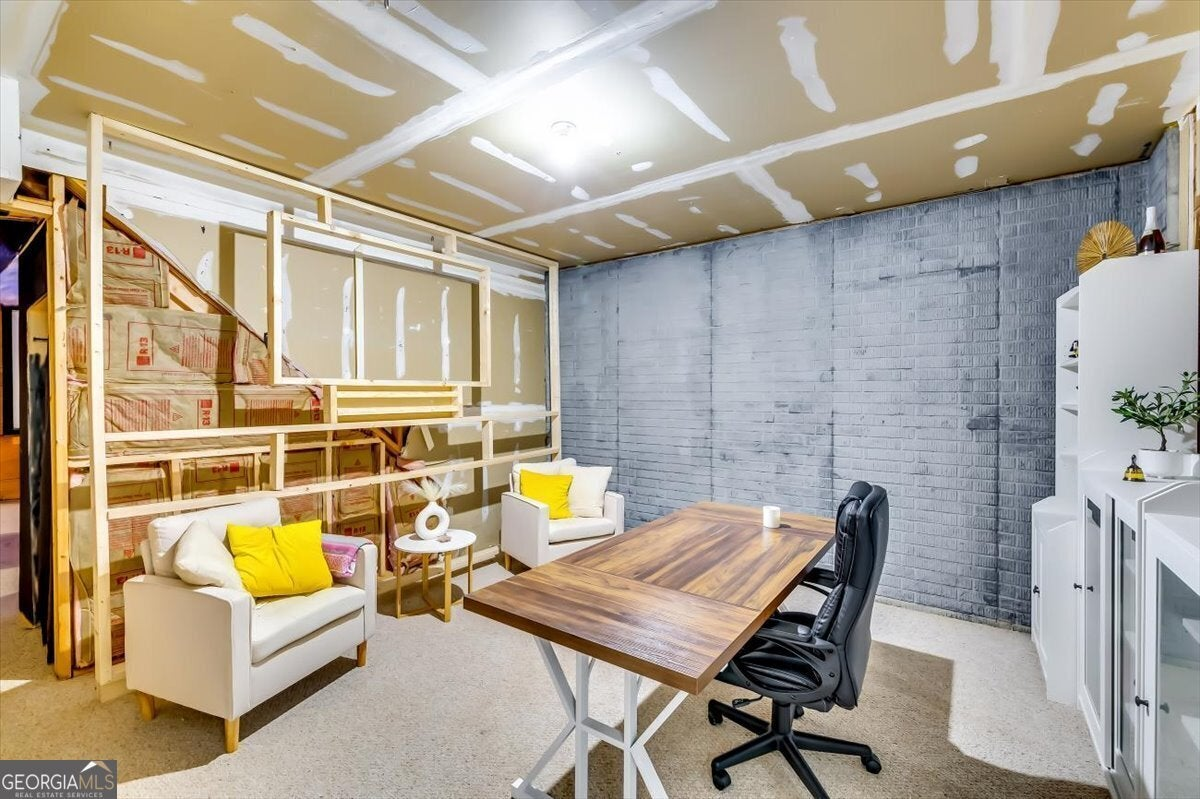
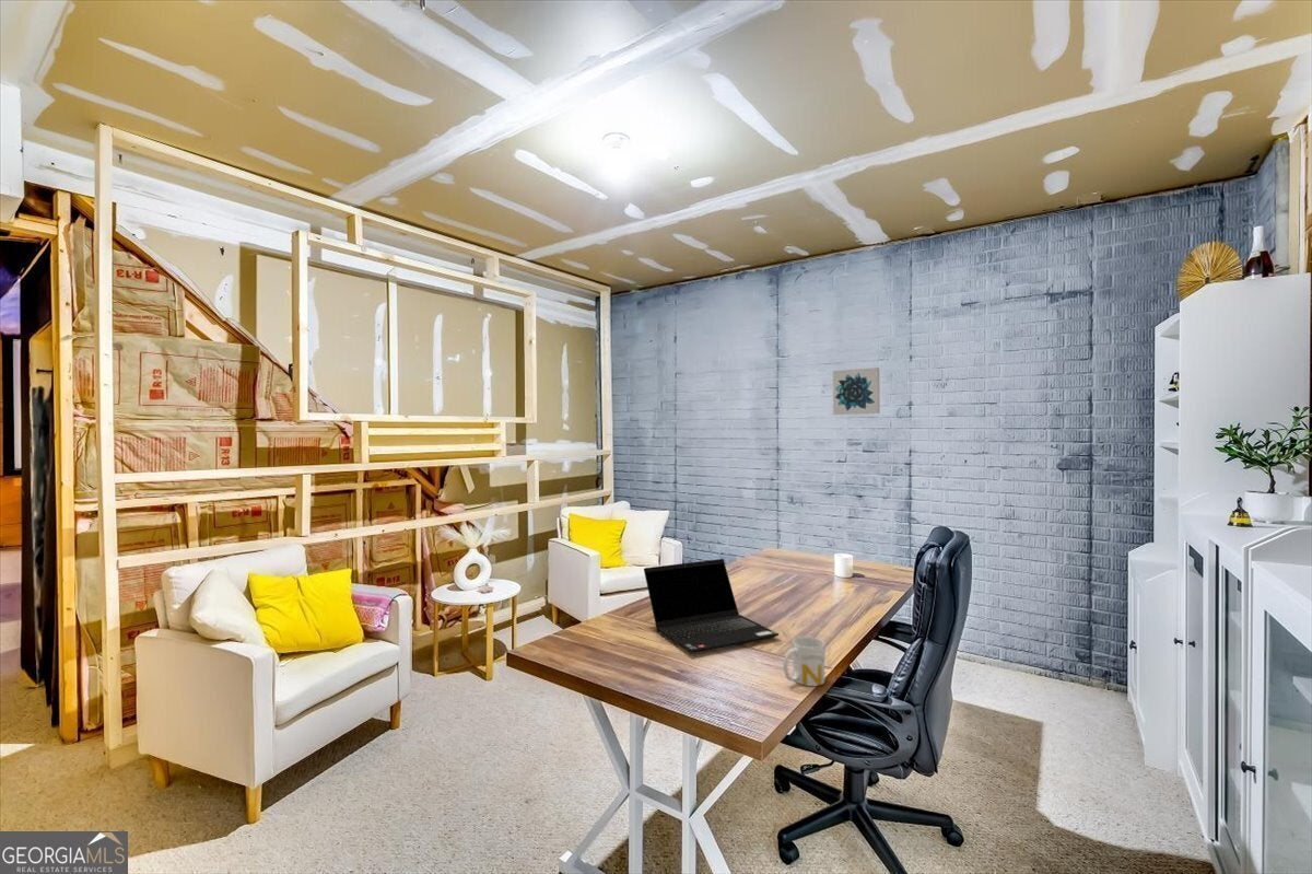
+ laptop computer (708, 602)
+ mug (806, 662)
+ wall art (855, 392)
